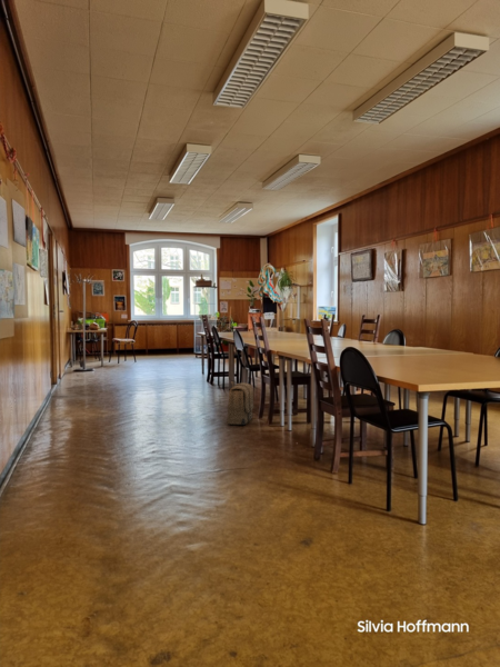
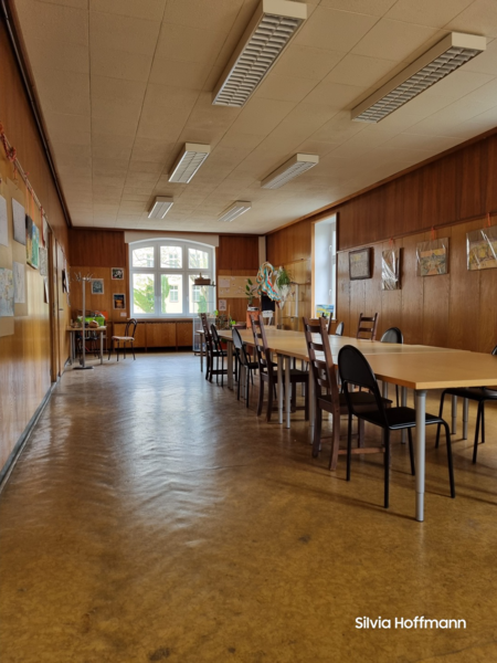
- backpack (241, 401)
